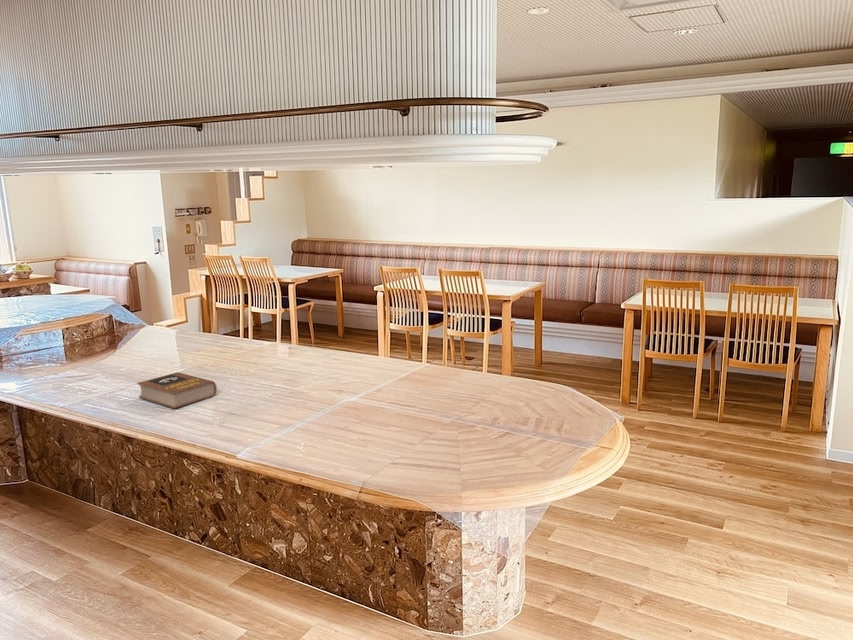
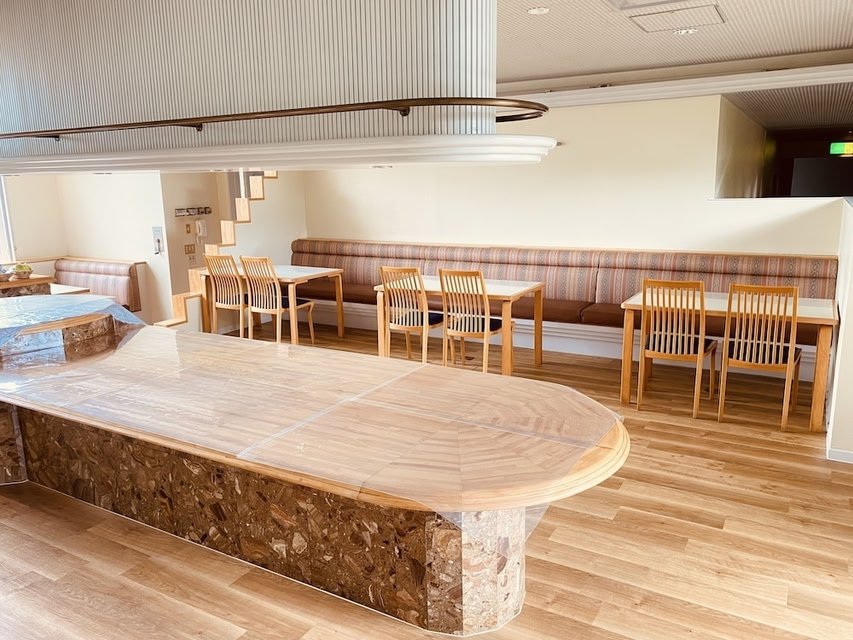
- book (175, 388)
